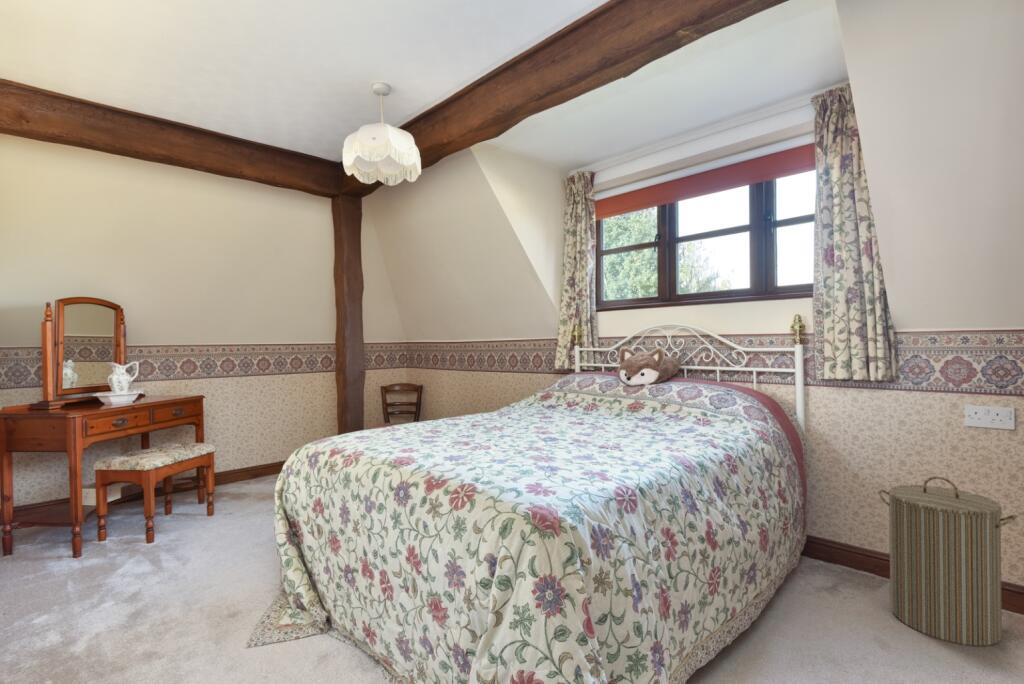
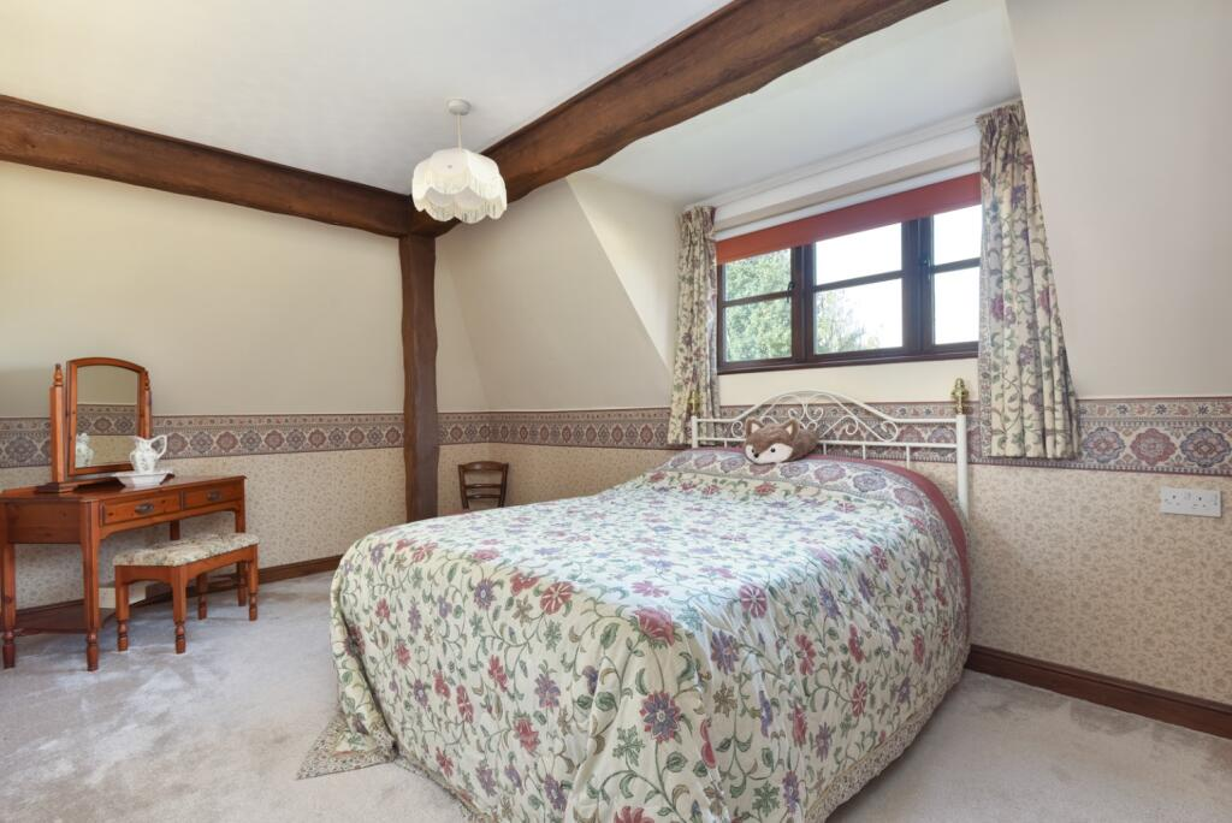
- laundry hamper (942, 549)
